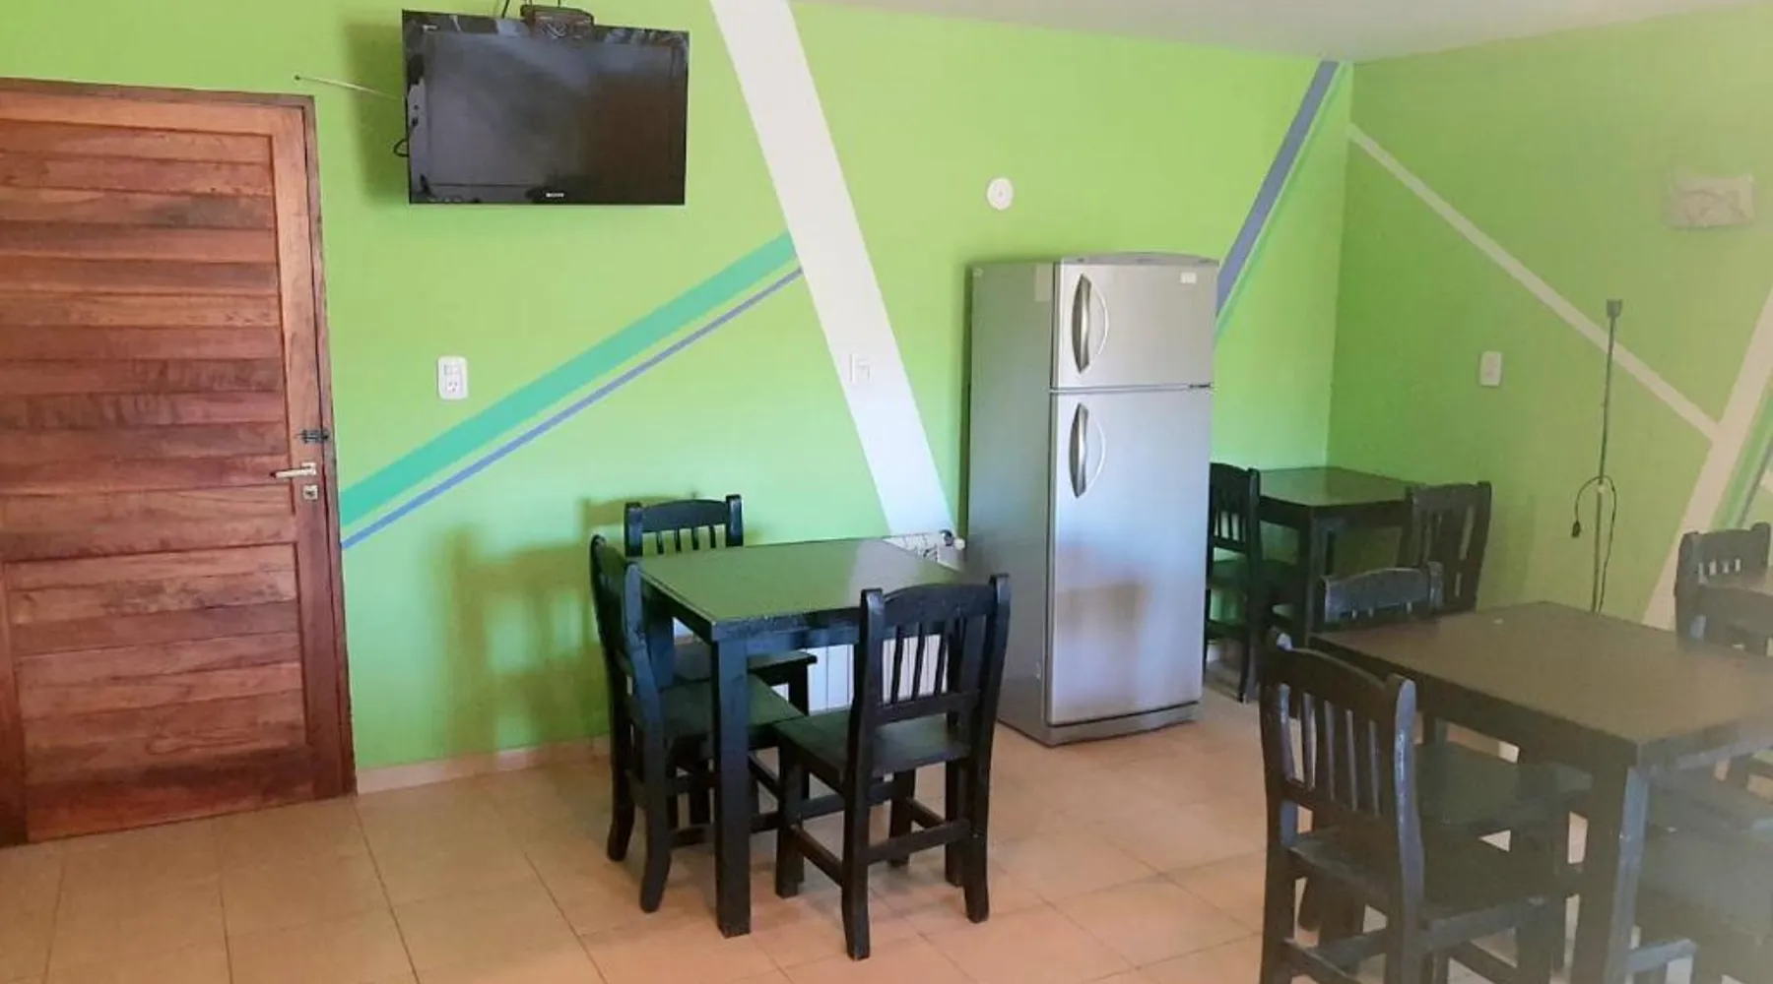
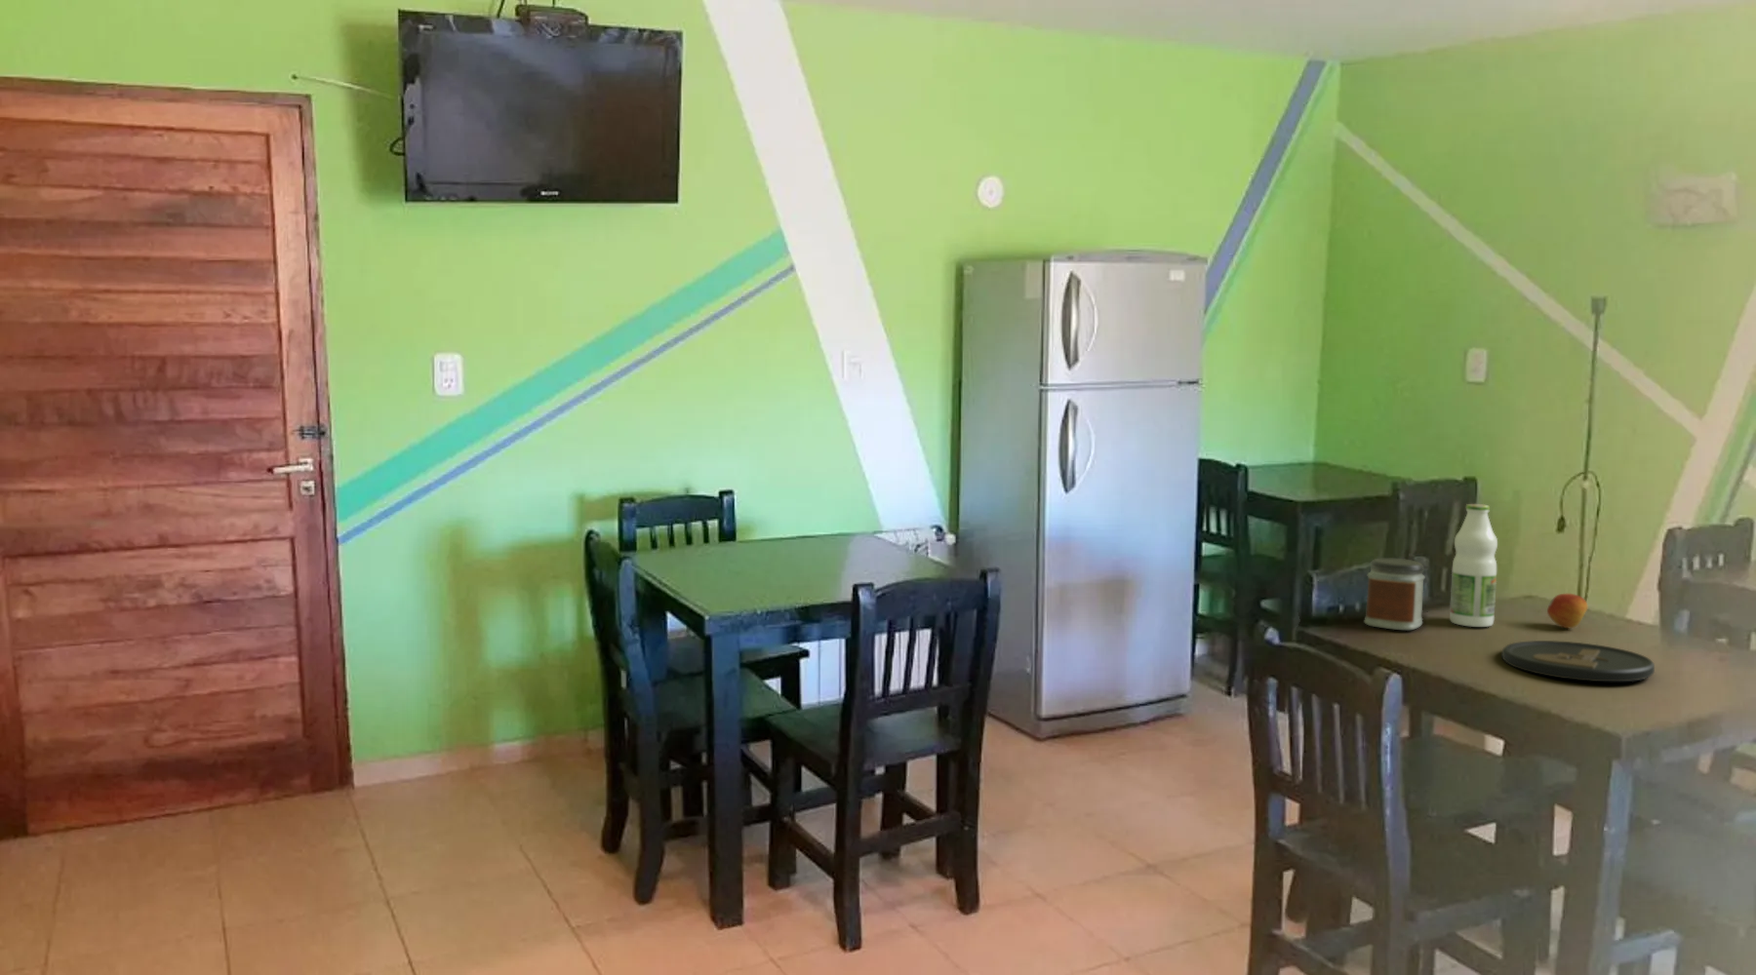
+ fruit (1566, 610)
+ jar (1394, 593)
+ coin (1576, 660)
+ beverage bottle (1474, 563)
